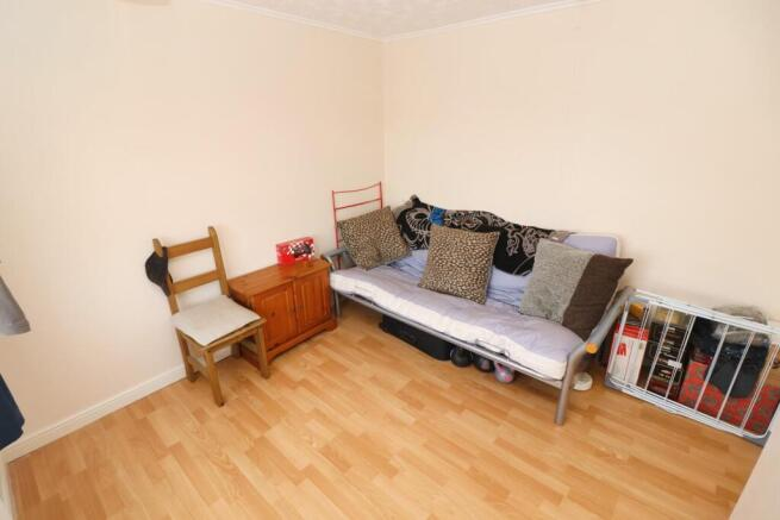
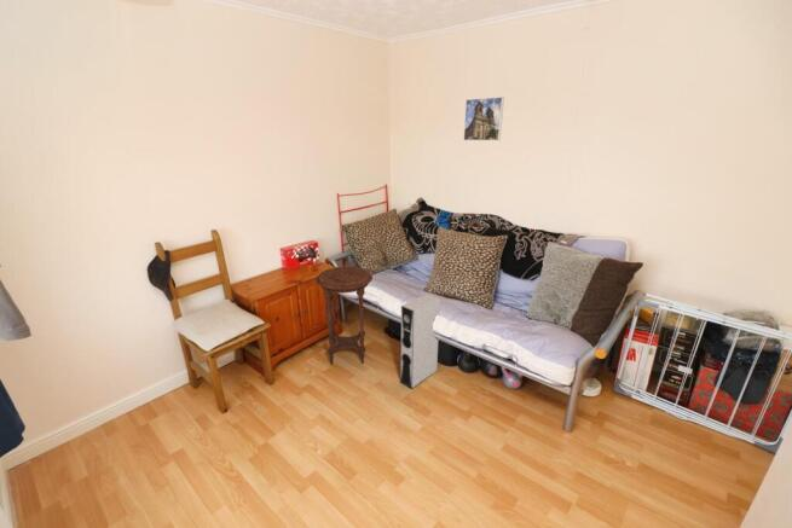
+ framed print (482, 120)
+ speaker (420, 340)
+ side table (333, 317)
